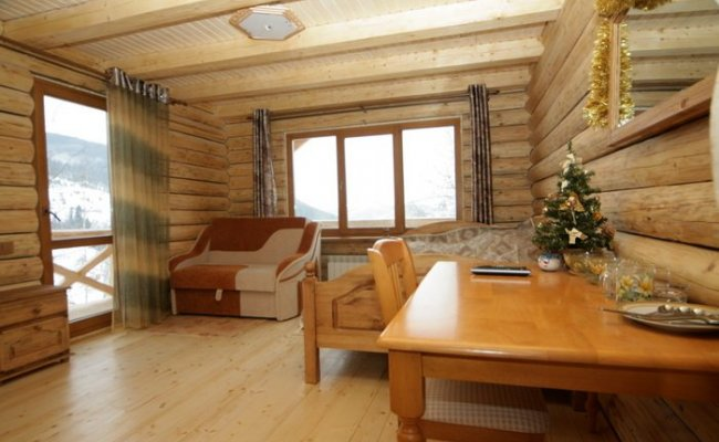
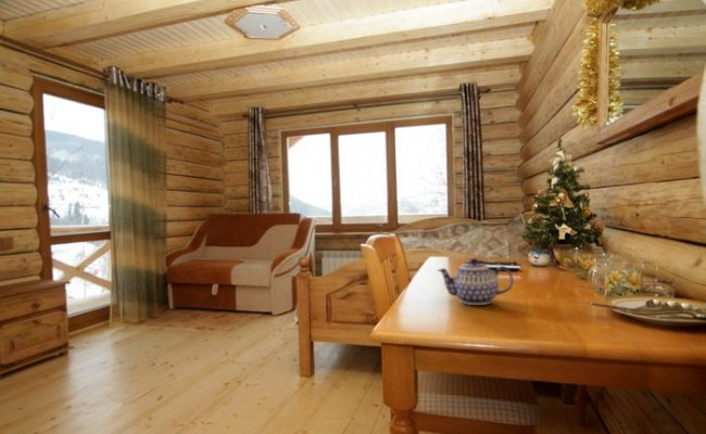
+ teapot (475, 280)
